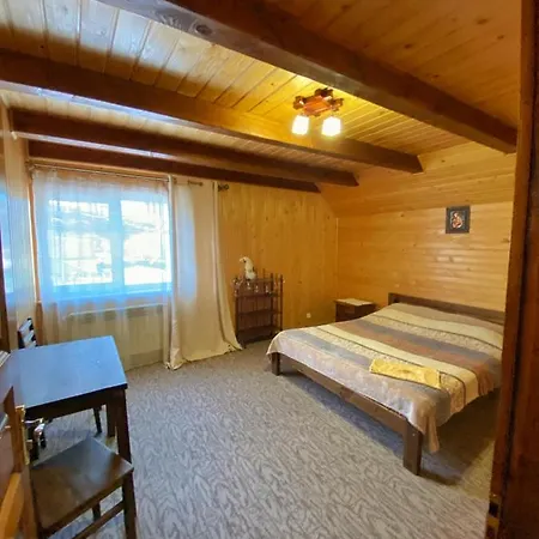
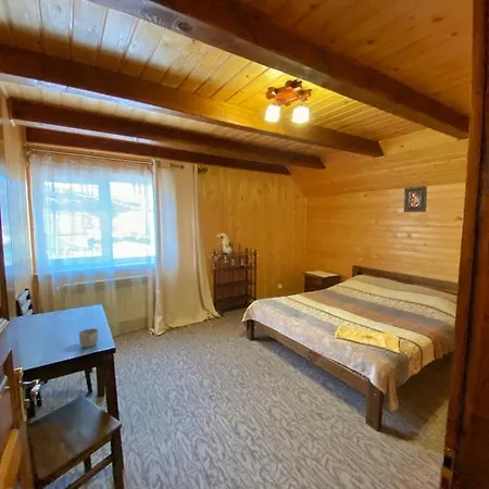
+ mug (89, 339)
